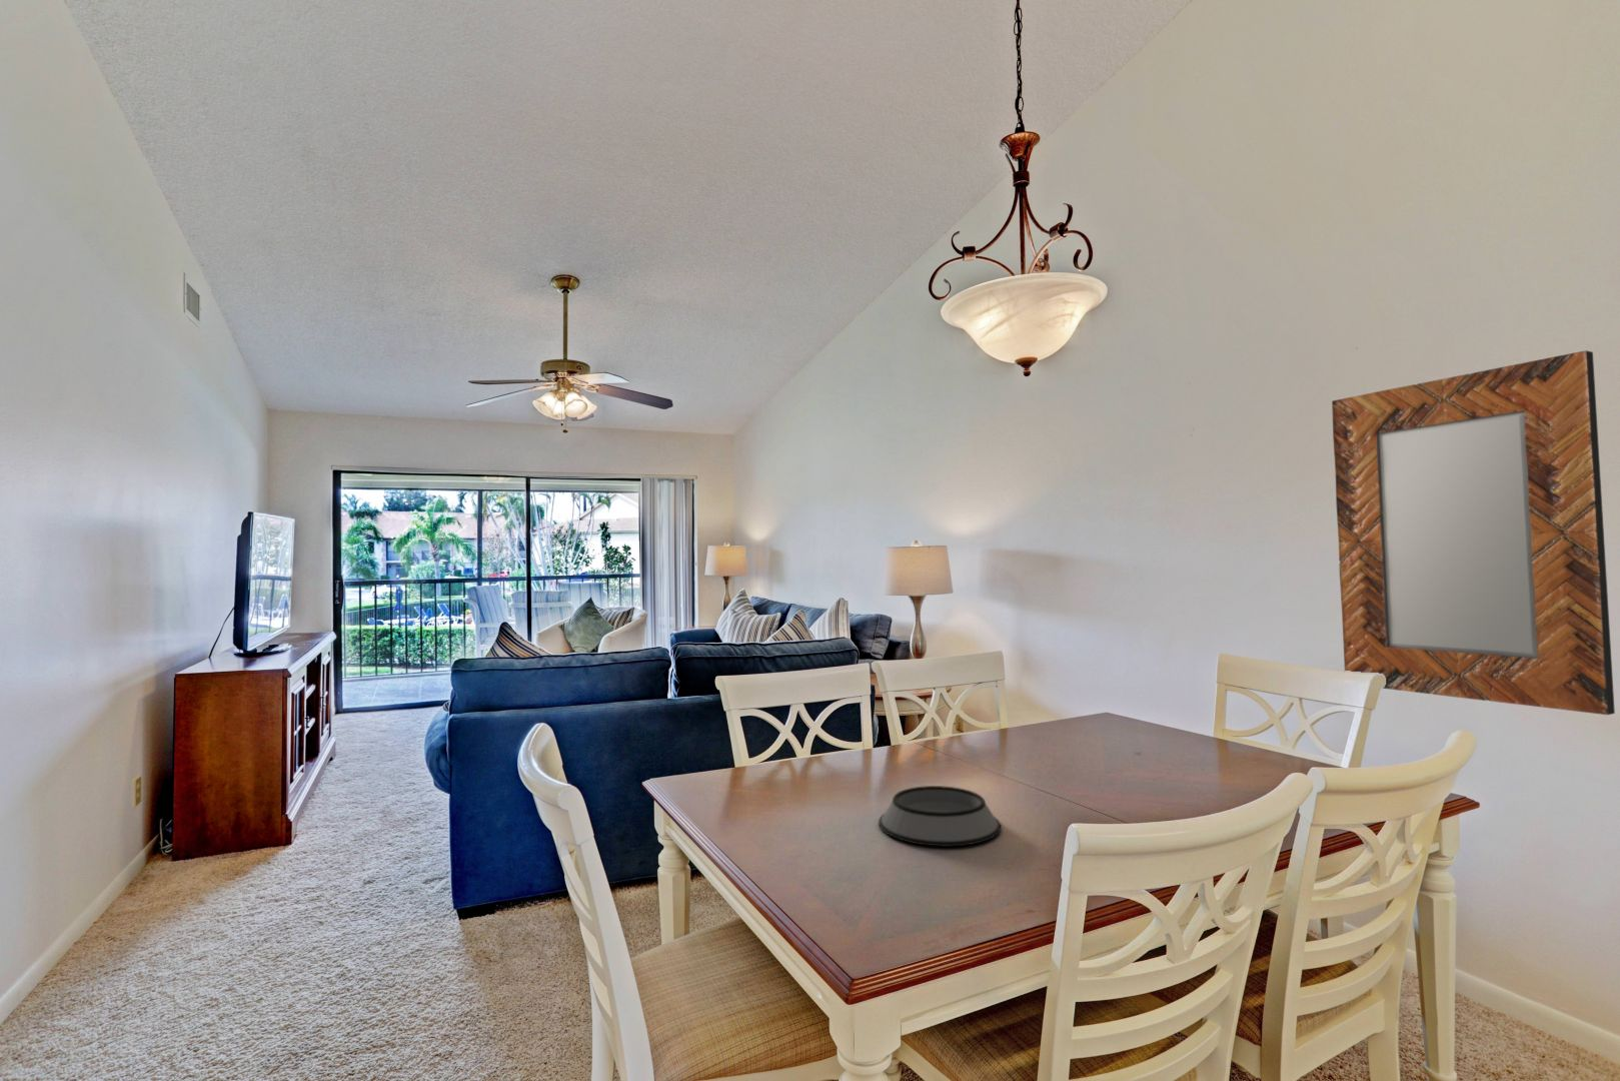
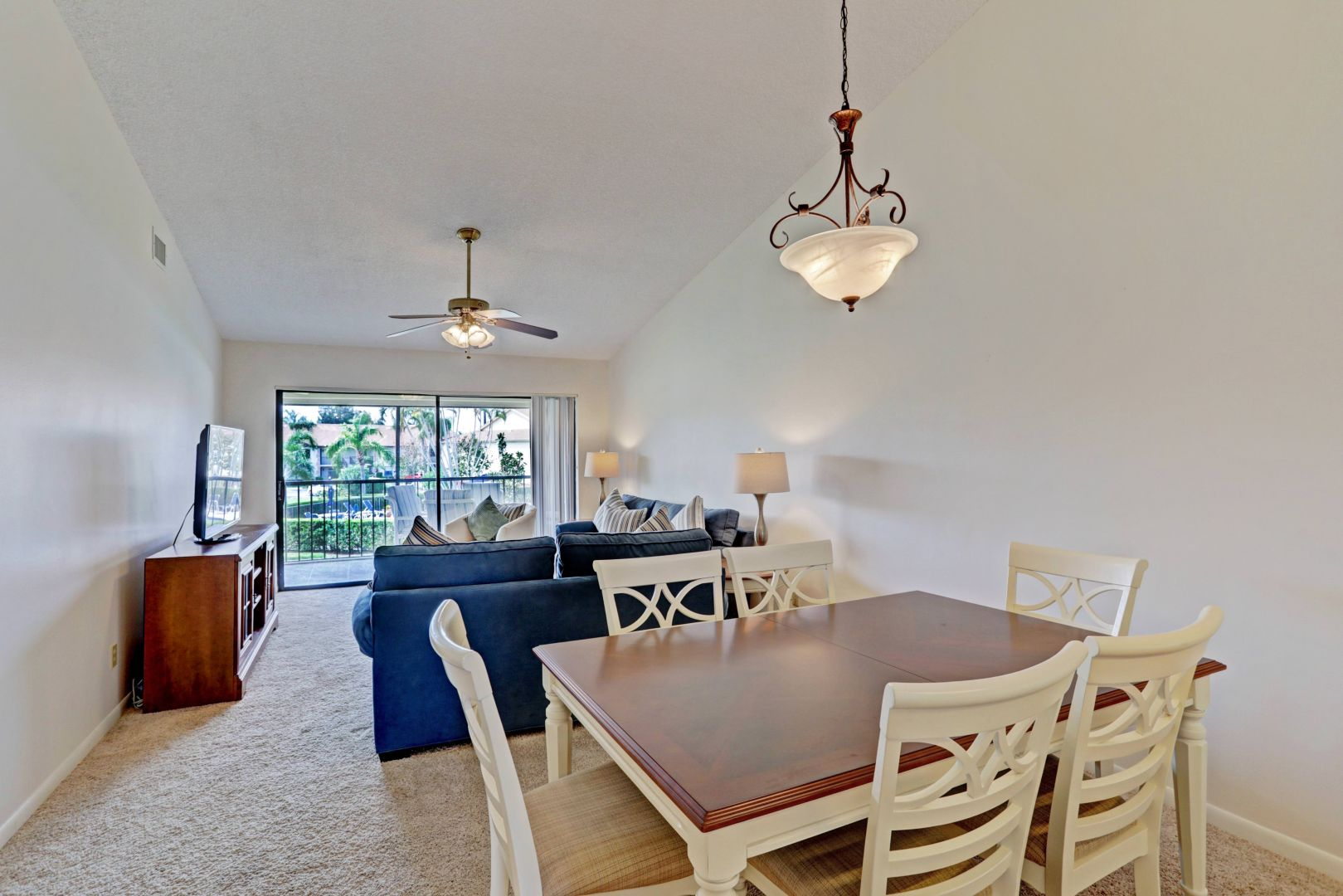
- bowl (938, 811)
- home mirror (1454, 537)
